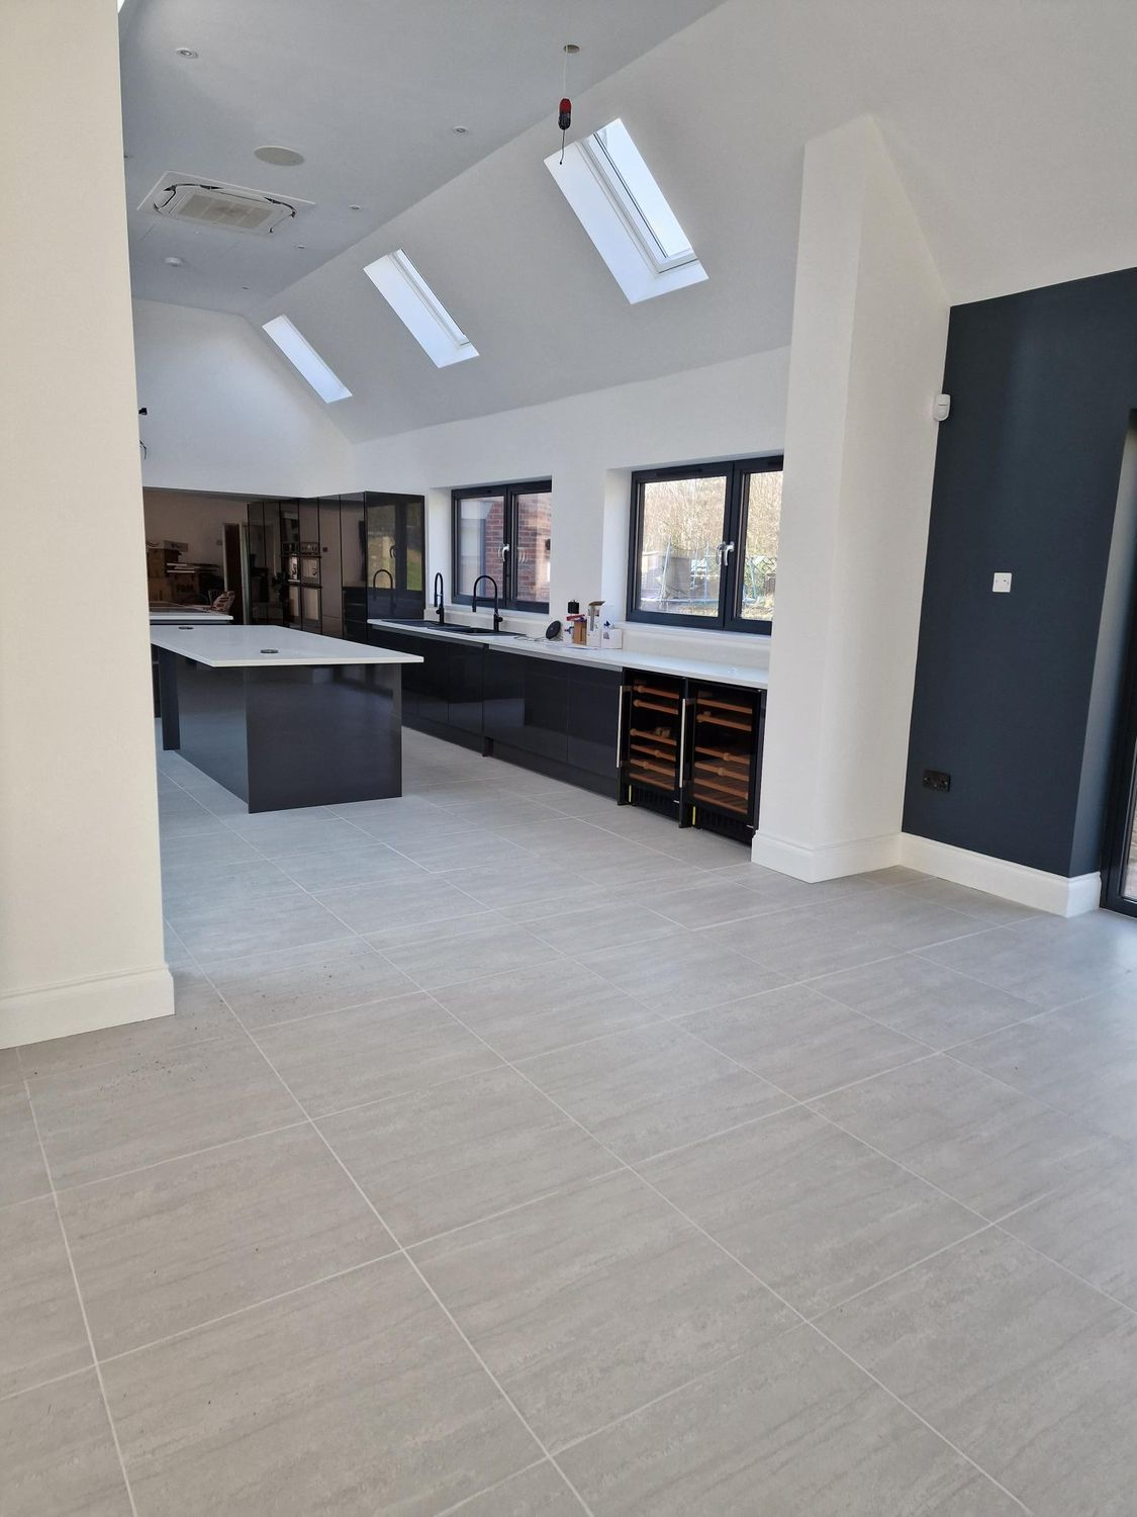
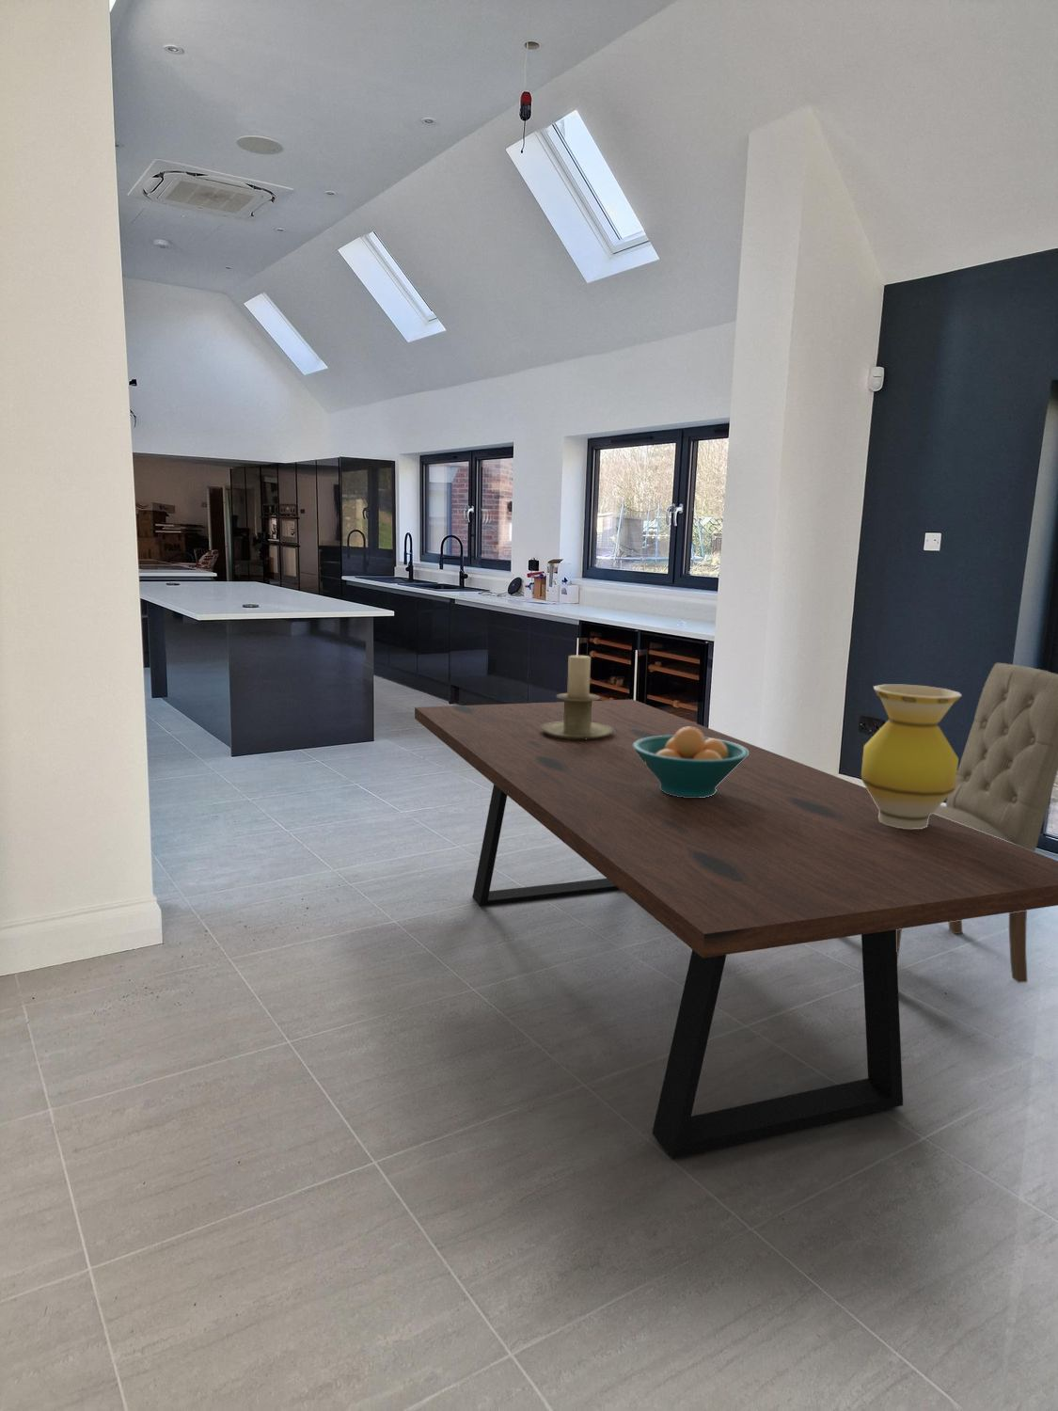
+ dining table (647, 874)
+ candle holder (578, 694)
+ vase (909, 757)
+ fruit bowl (689, 758)
+ dining chair (944, 815)
